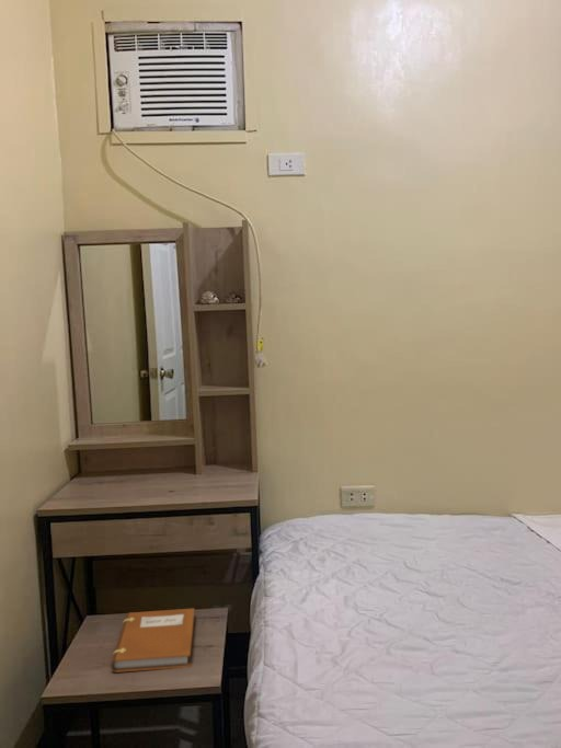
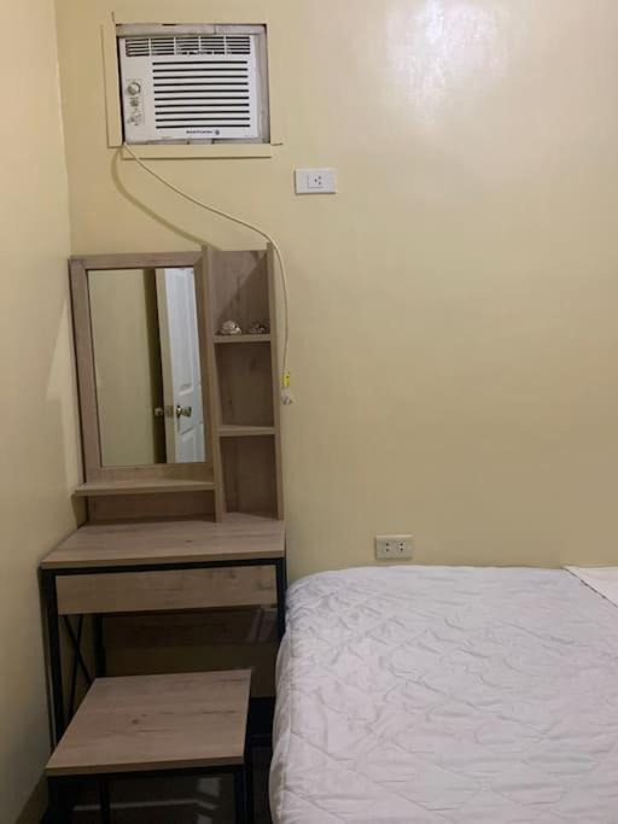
- notebook (156, 636)
